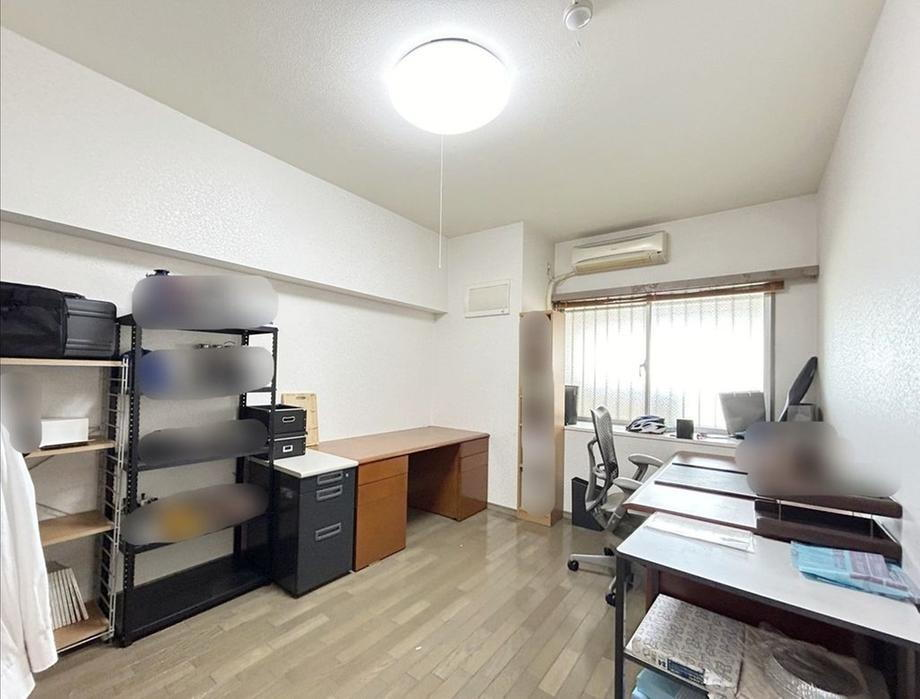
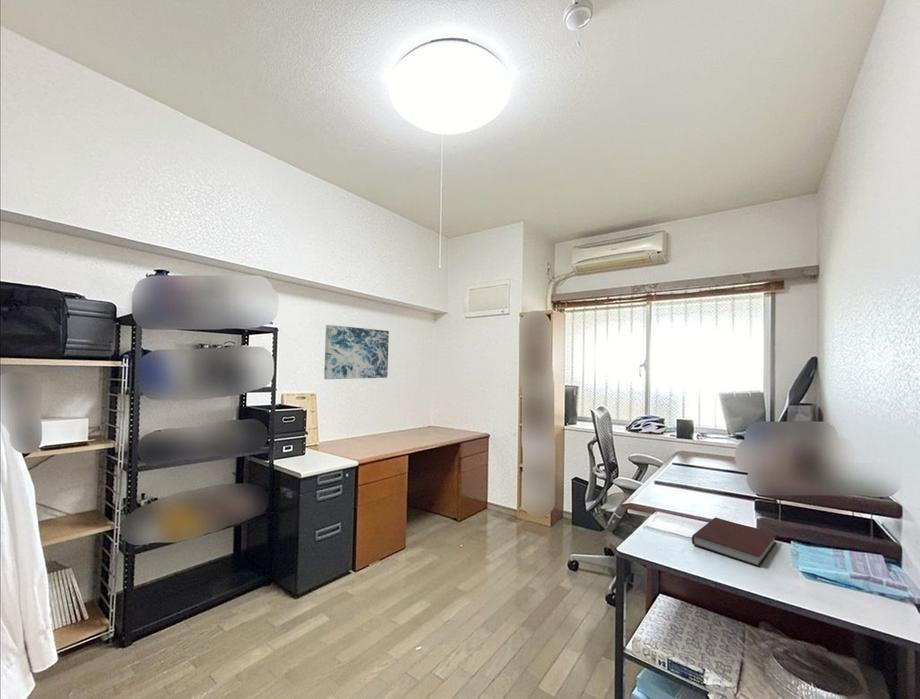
+ notebook (734, 539)
+ wall art (358, 353)
